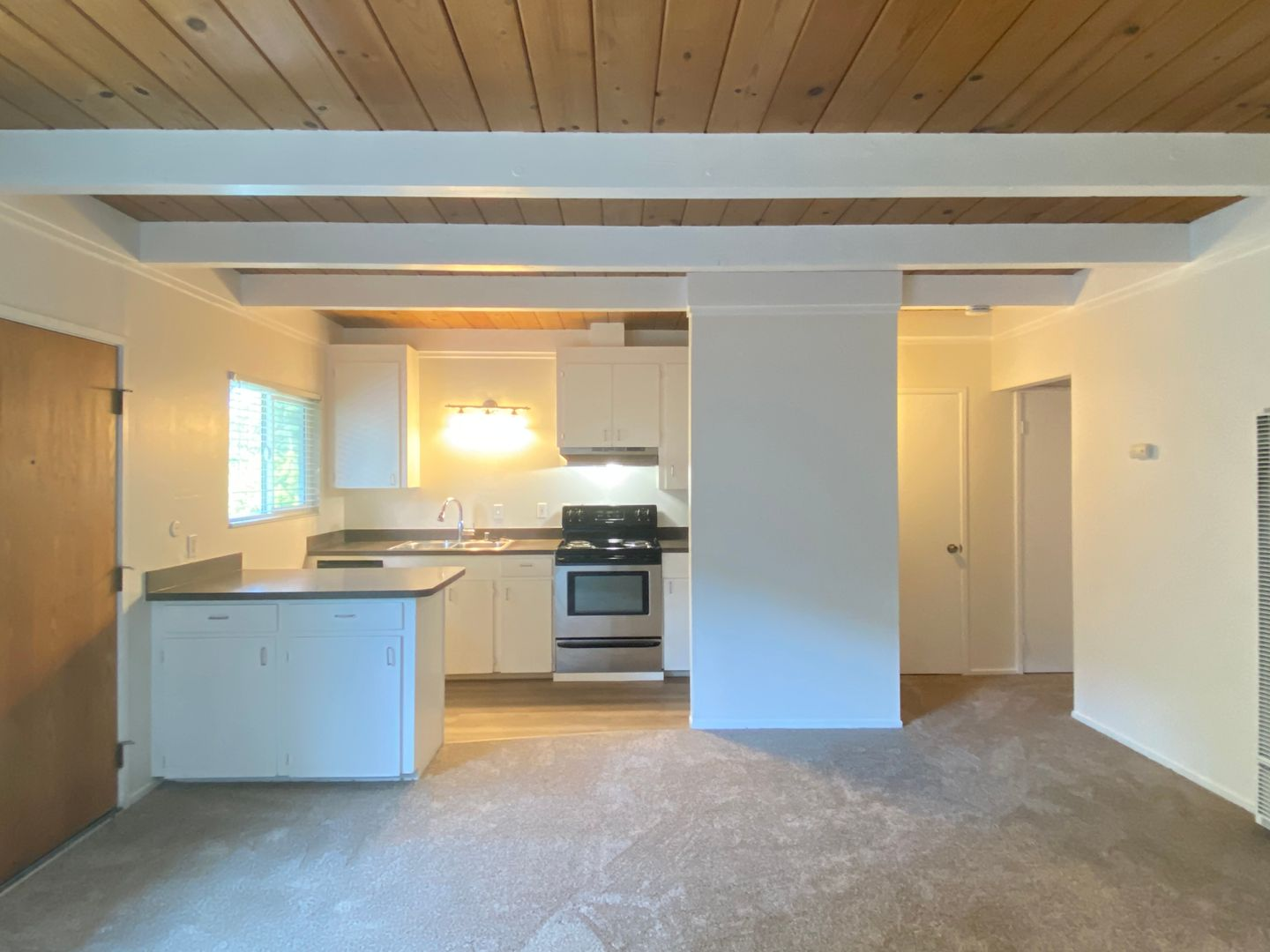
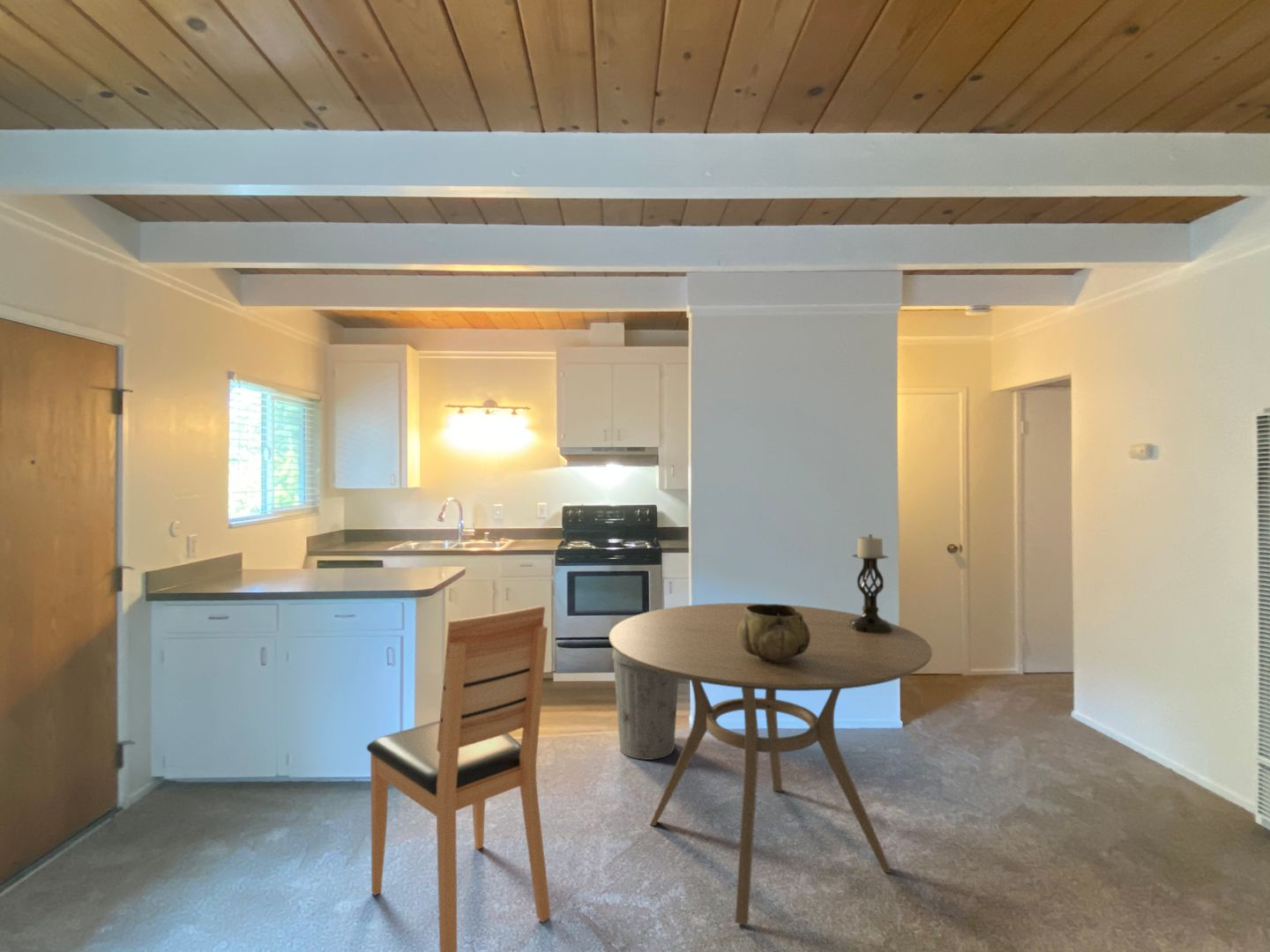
+ trash can (647, 695)
+ dining table (762, 739)
+ candle holder (871, 579)
+ decorative bowl (773, 633)
+ chair (461, 752)
